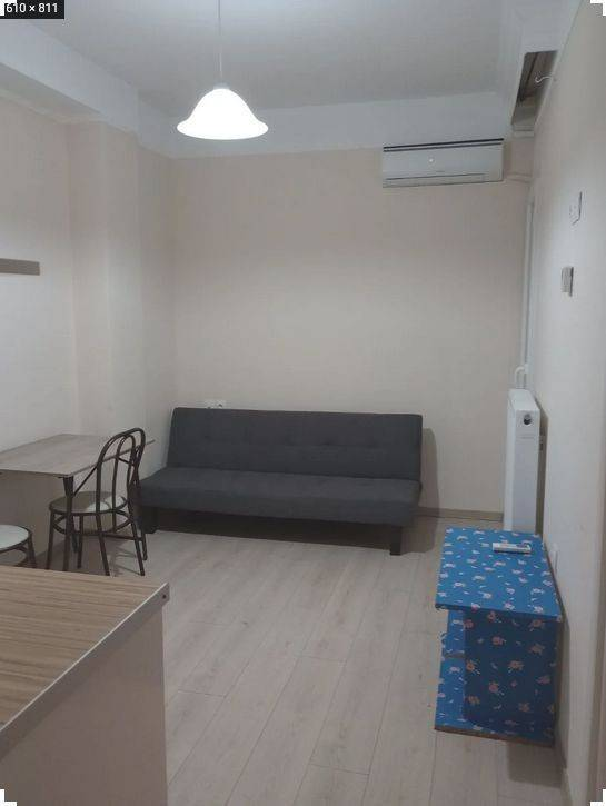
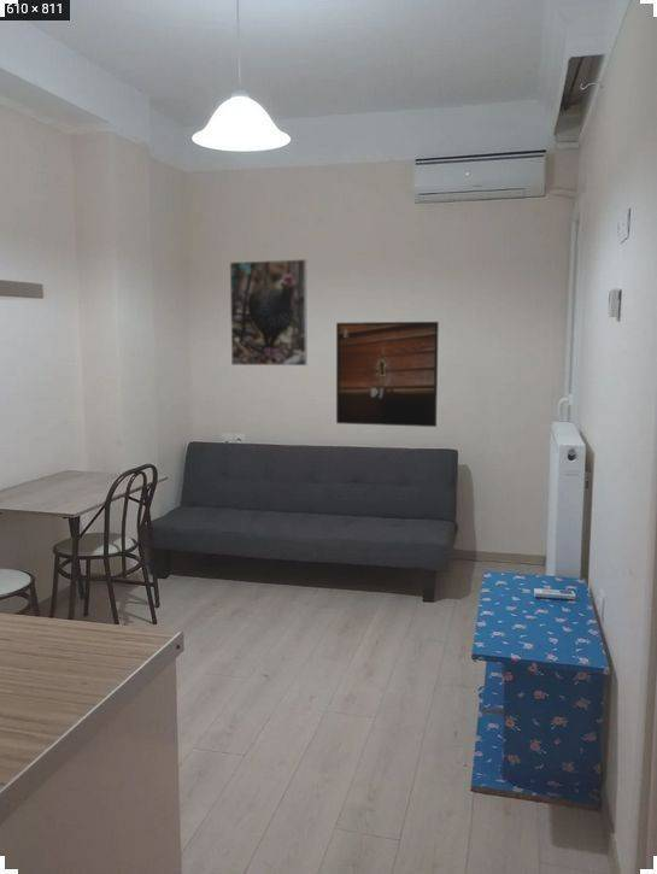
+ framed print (386, 374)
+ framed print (268, 313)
